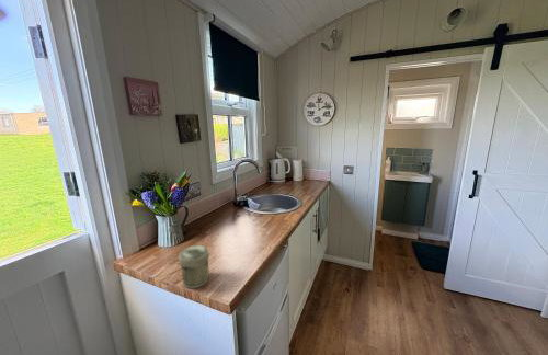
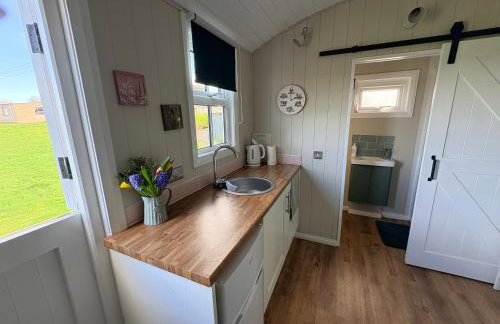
- jar (195, 265)
